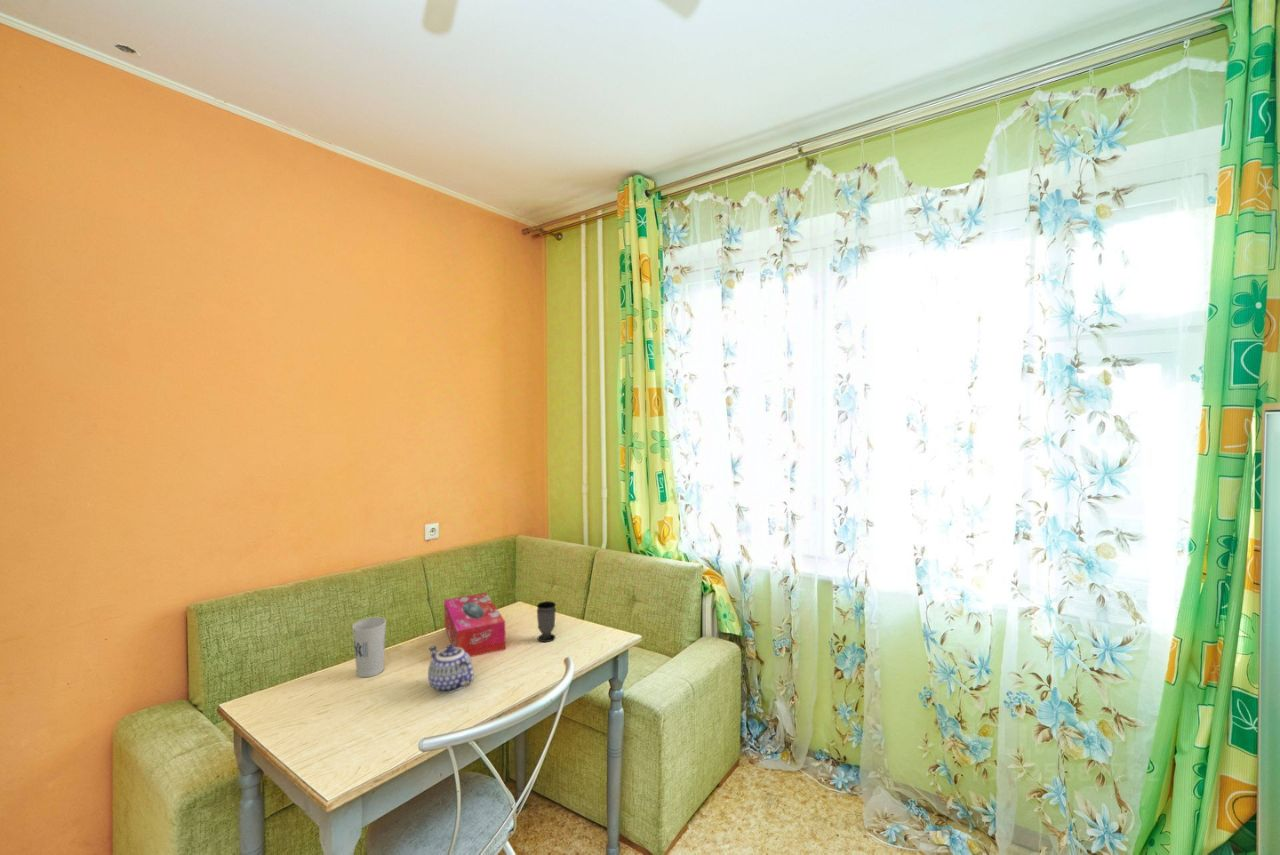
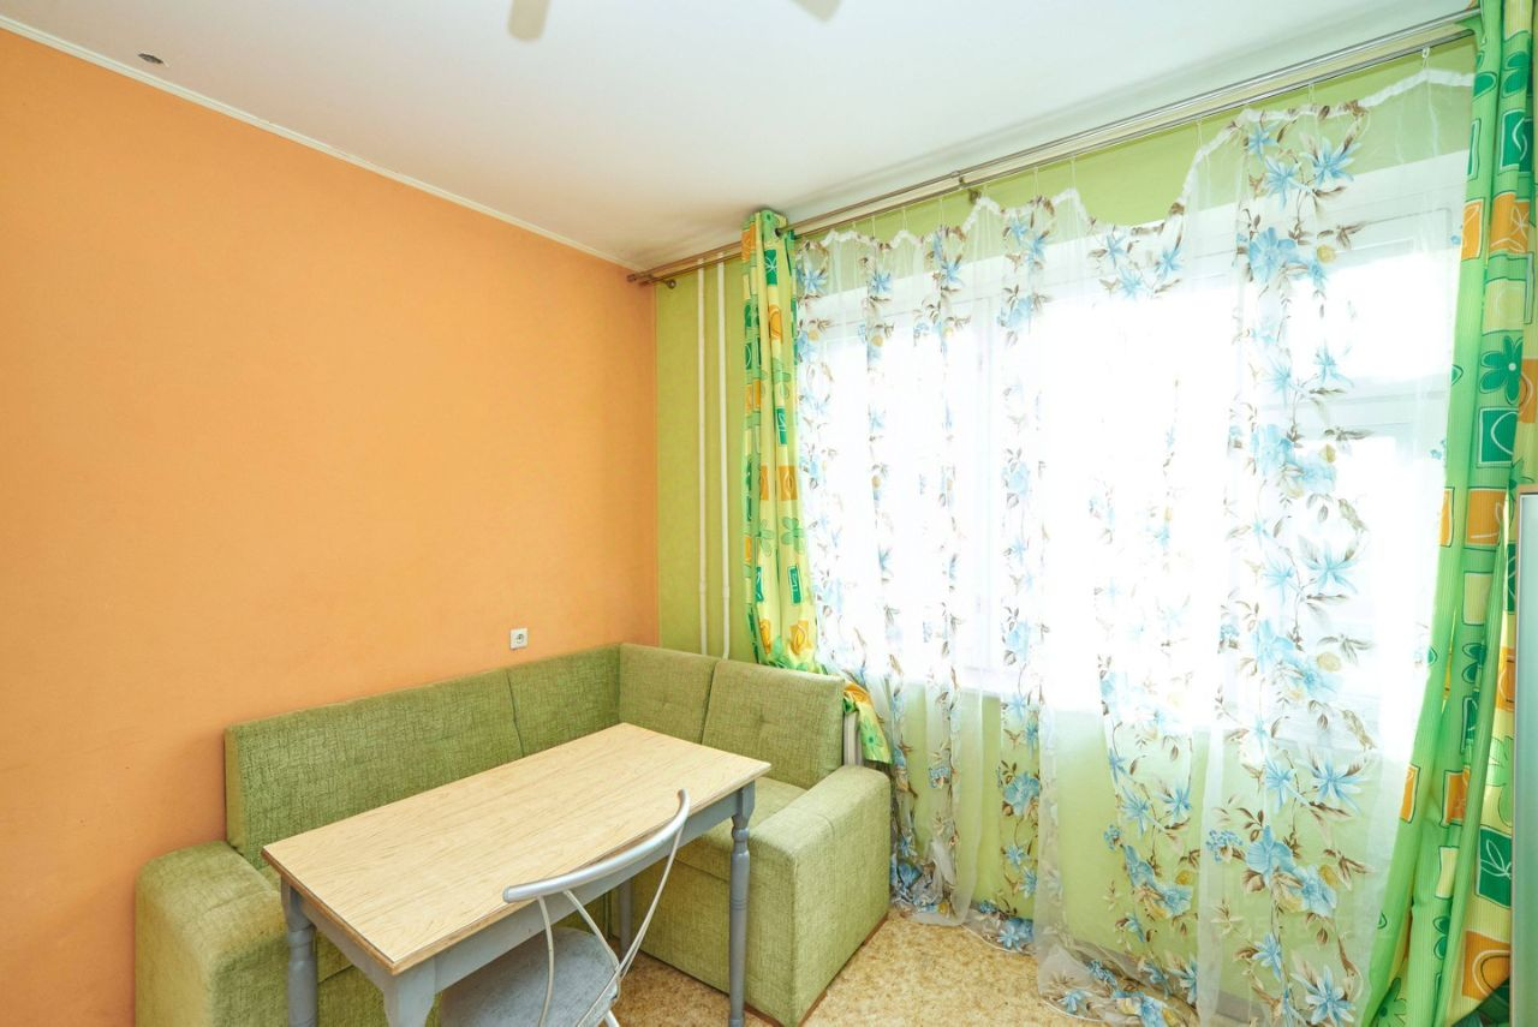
- cup (369, 647)
- teapot (450, 665)
- tissue box (473, 623)
- cup (546, 621)
